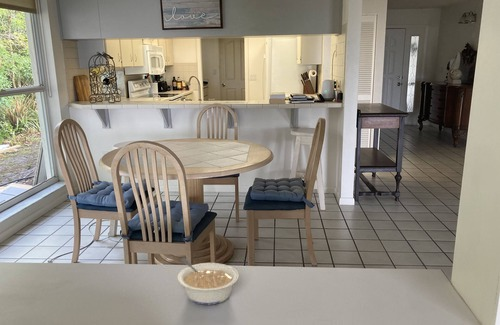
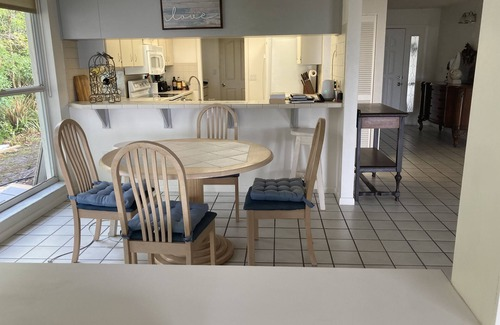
- legume (205, 282)
